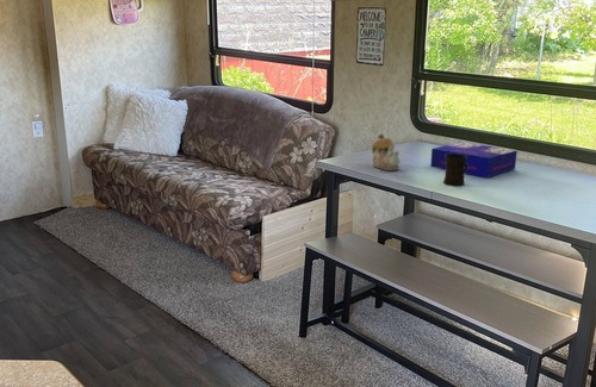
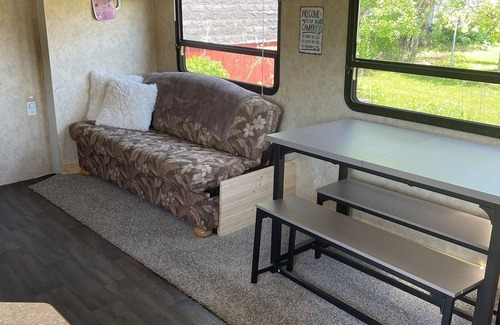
- board game (473, 158)
- mug (455, 169)
- teapot (386, 150)
